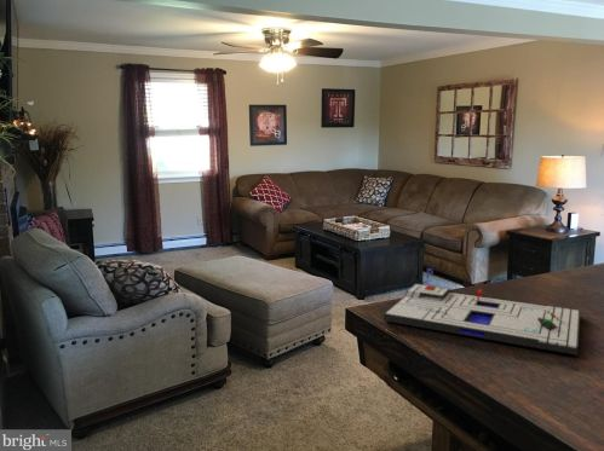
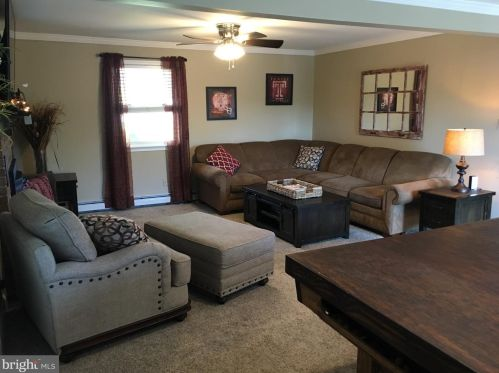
- board game (483, 301)
